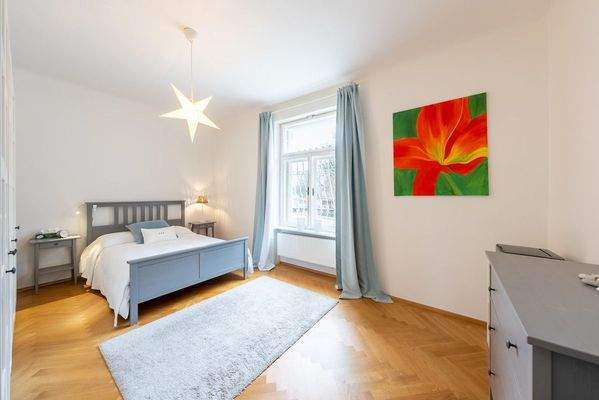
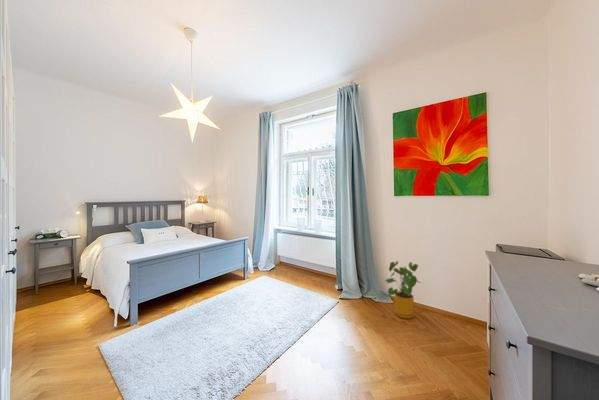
+ house plant (402, 289)
